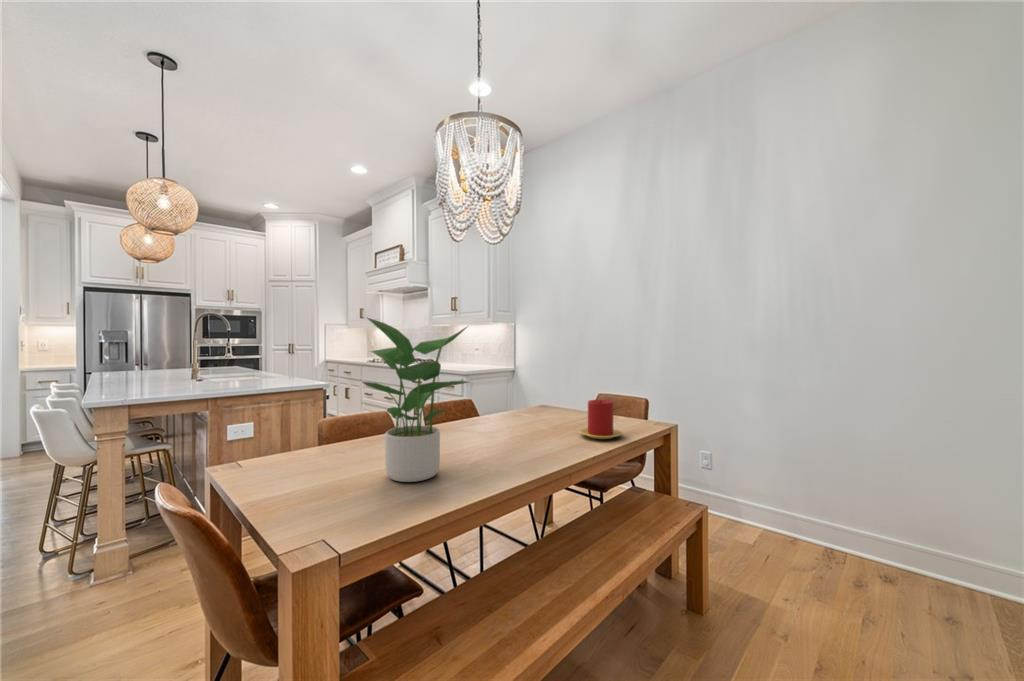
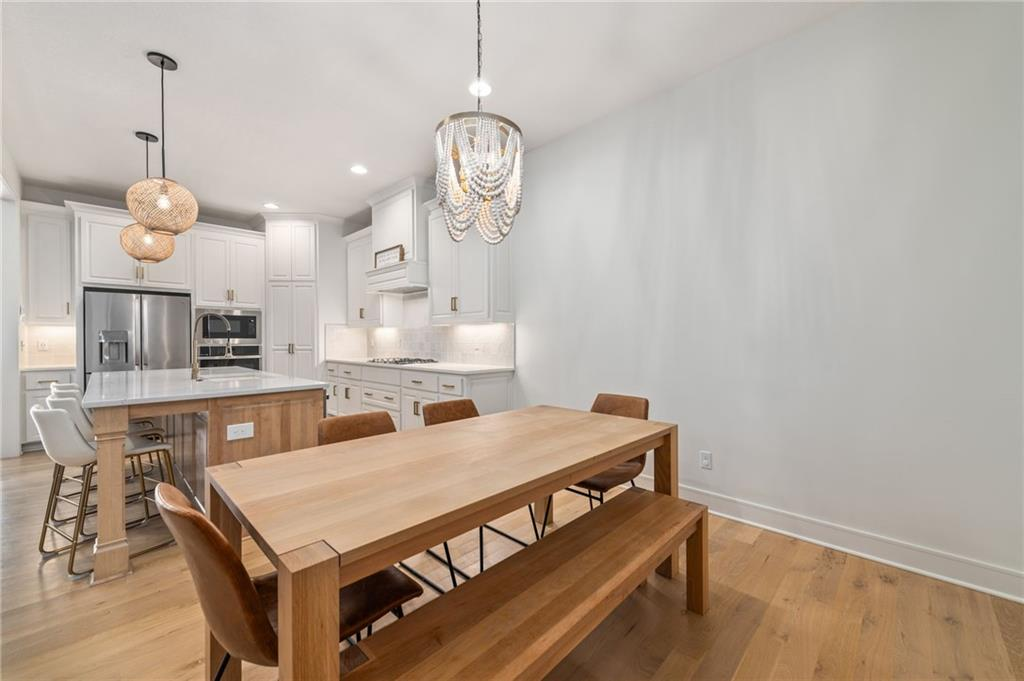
- candle (600, 418)
- potted plant (420, 396)
